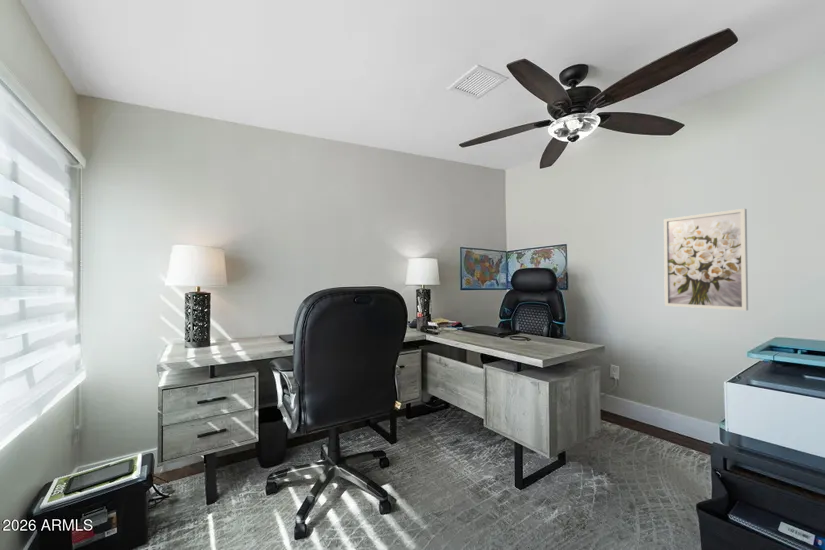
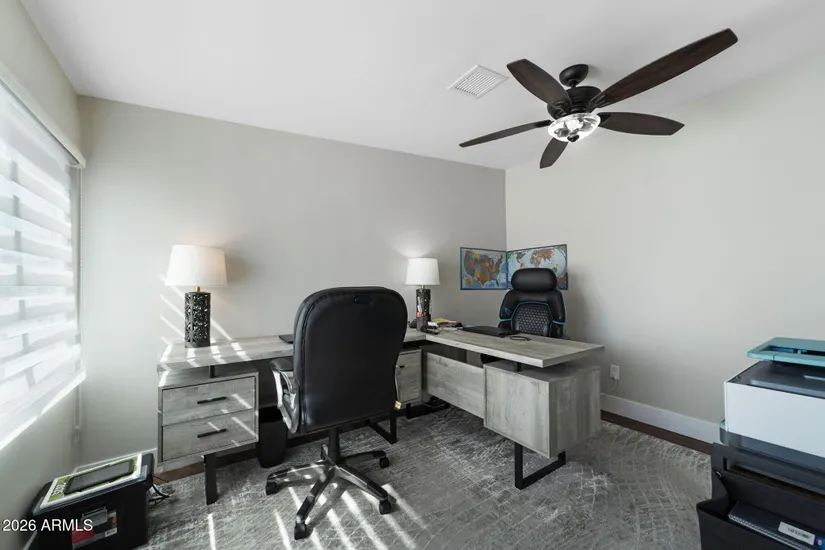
- wall art (702, 261)
